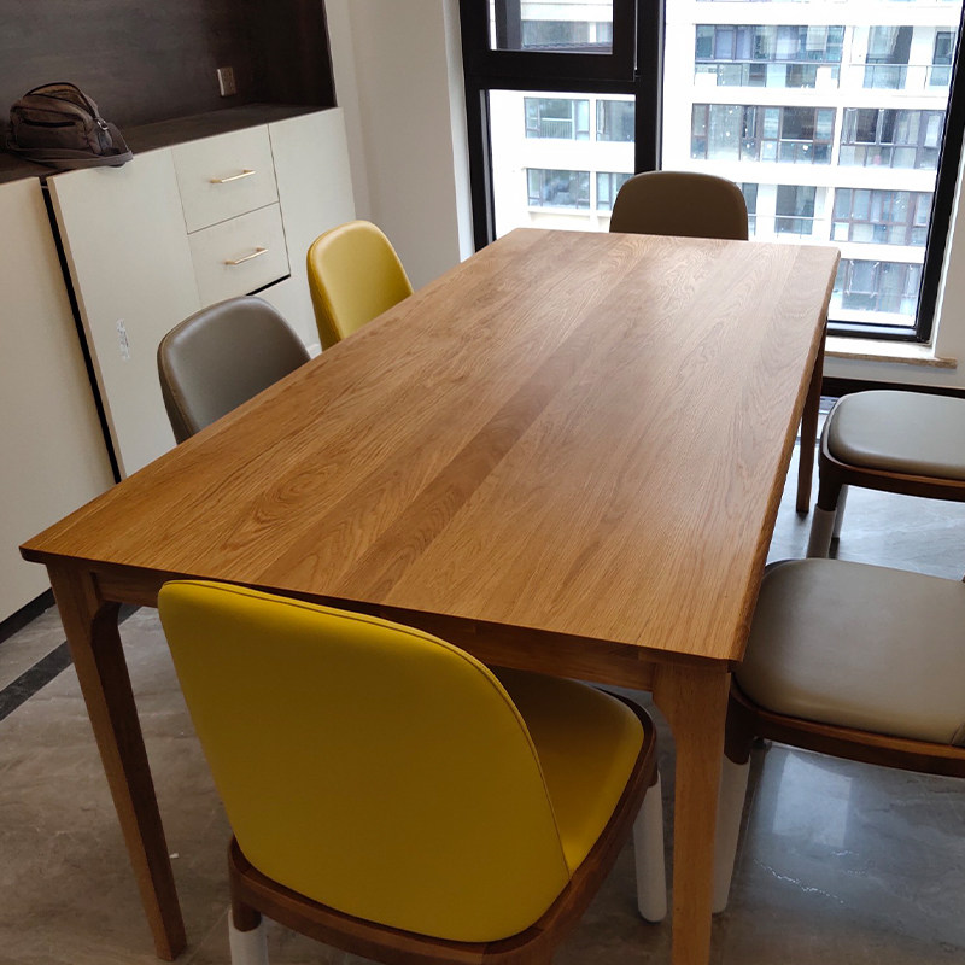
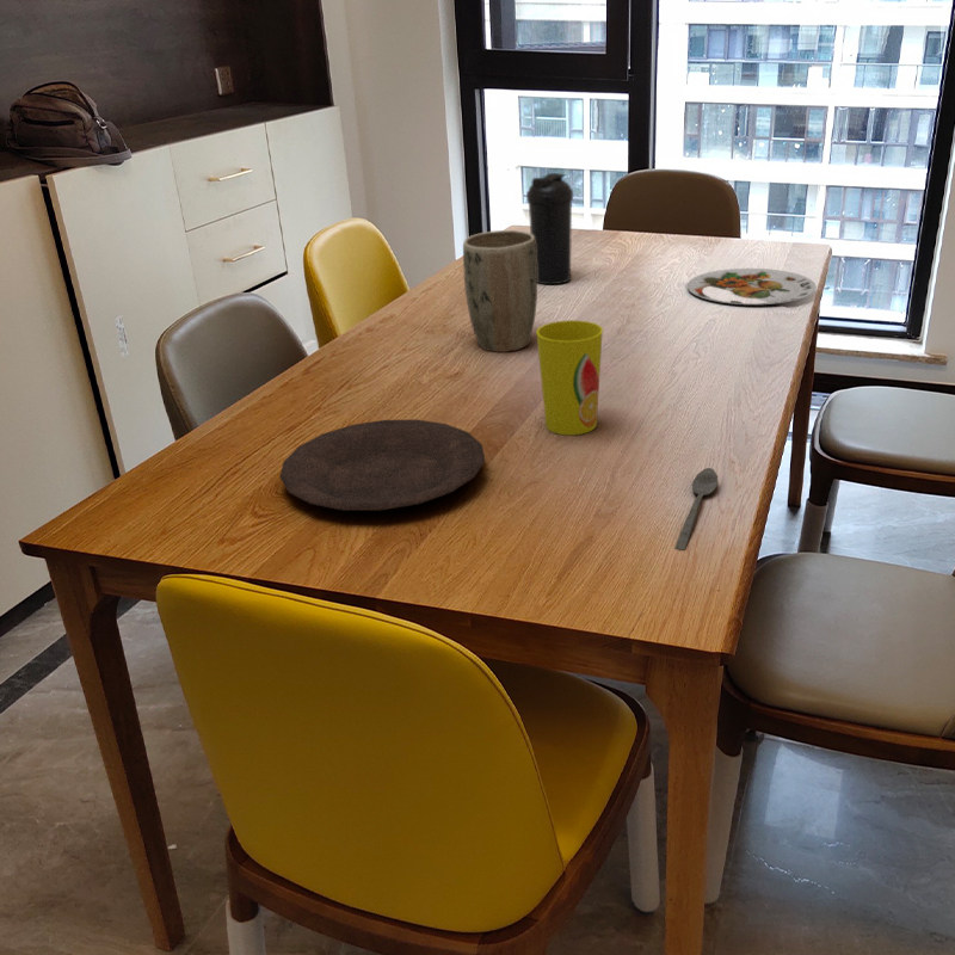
+ plate (383, 468)
+ plant pot (501, 292)
+ cup (569, 378)
+ water bottle (550, 228)
+ spoon (695, 506)
+ plate (750, 286)
